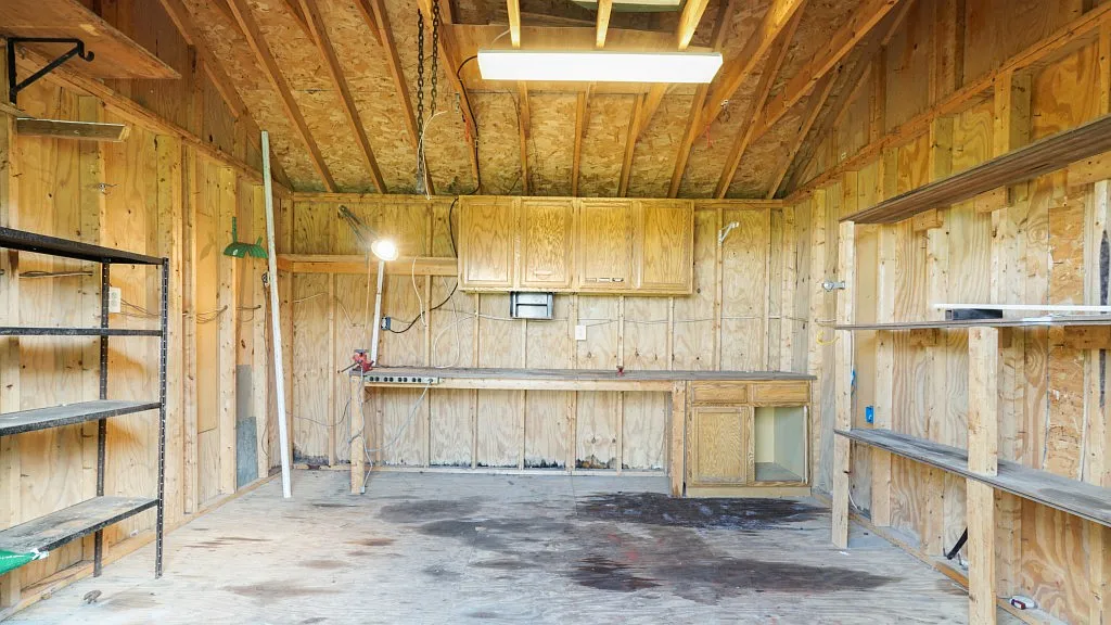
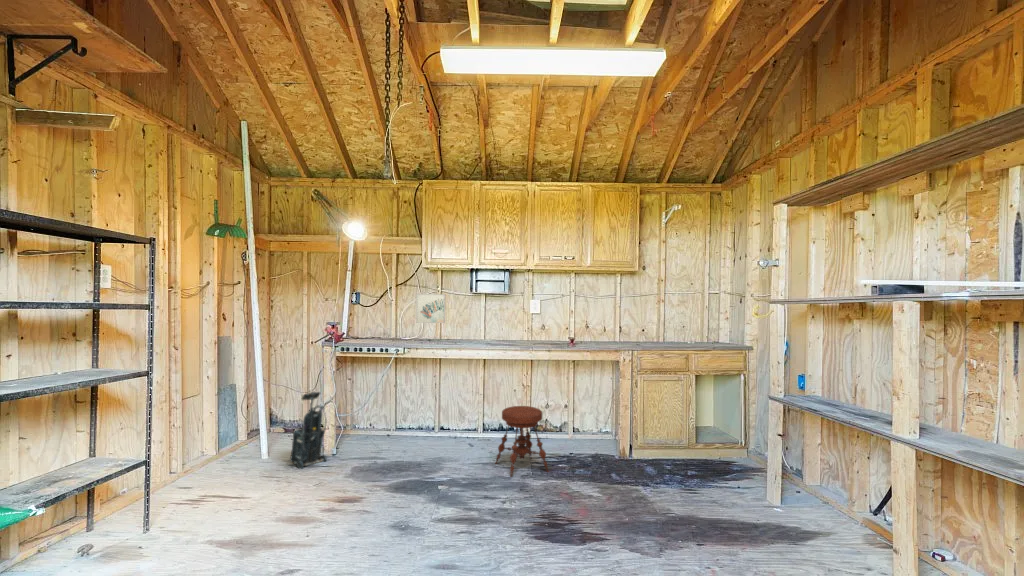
+ vacuum cleaner (309, 425)
+ wall art (430, 308)
+ stool (521, 438)
